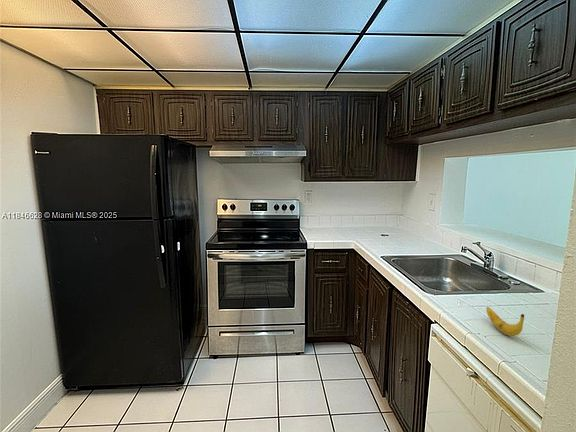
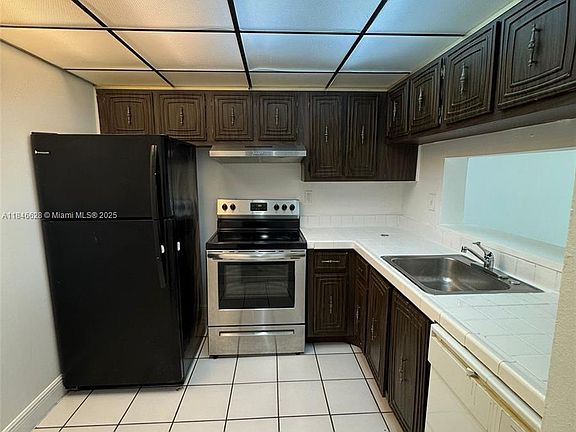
- banana (501, 319)
